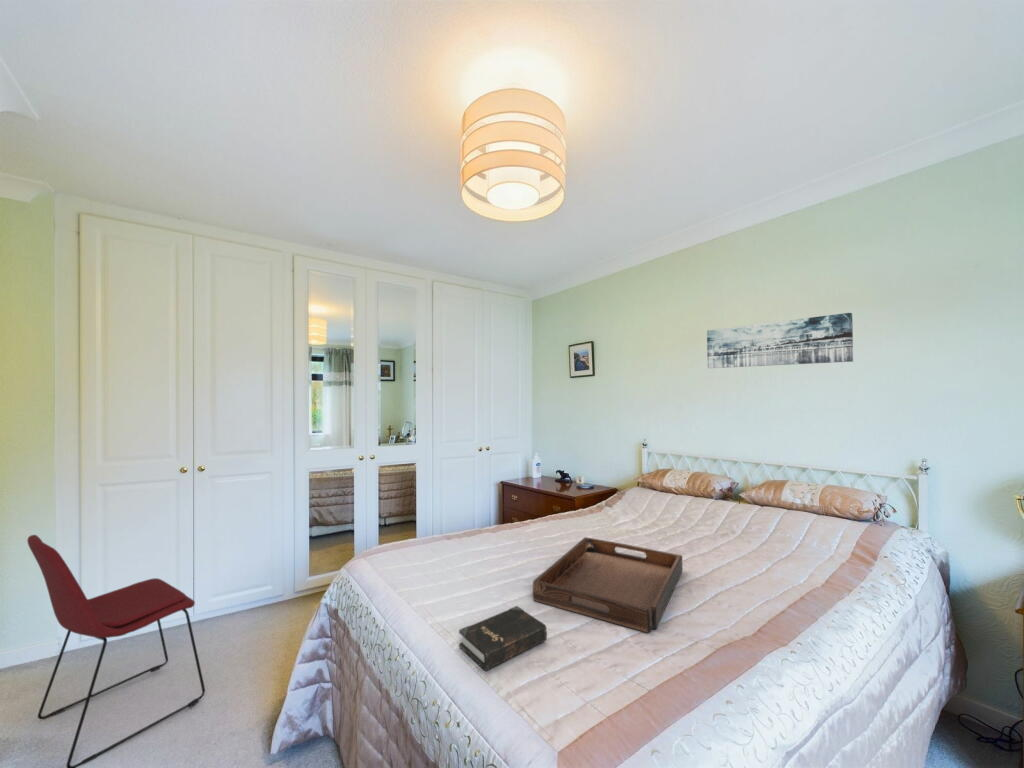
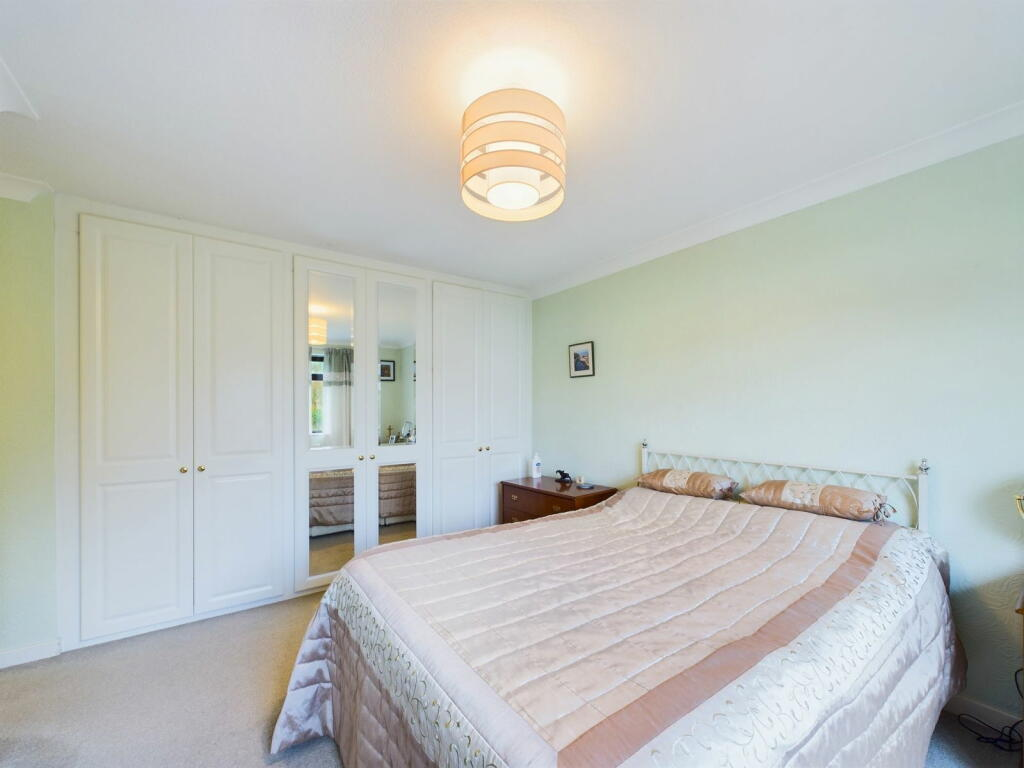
- wall art (771, 344)
- chair (116, 617)
- hardback book (503, 636)
- serving tray (612, 576)
